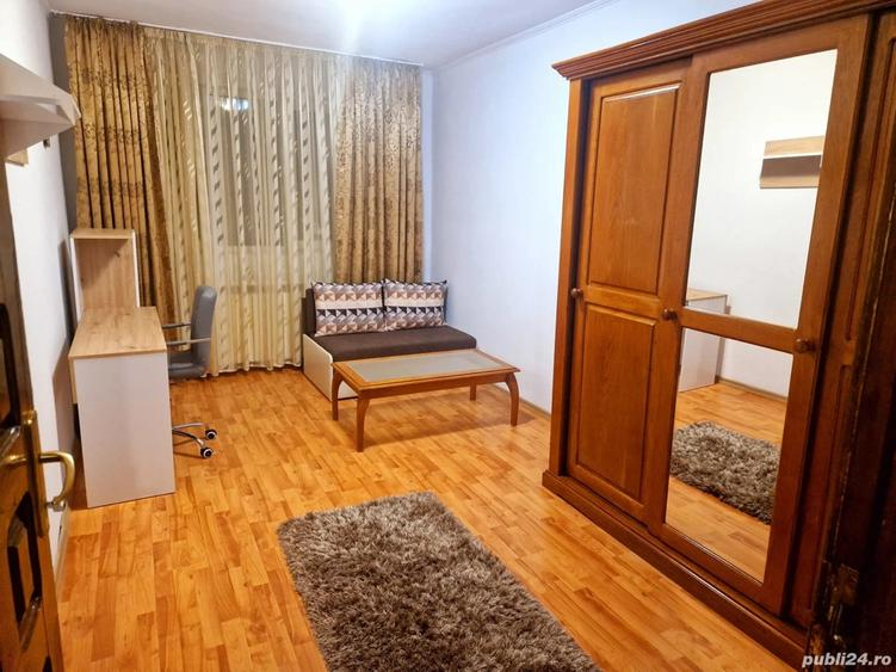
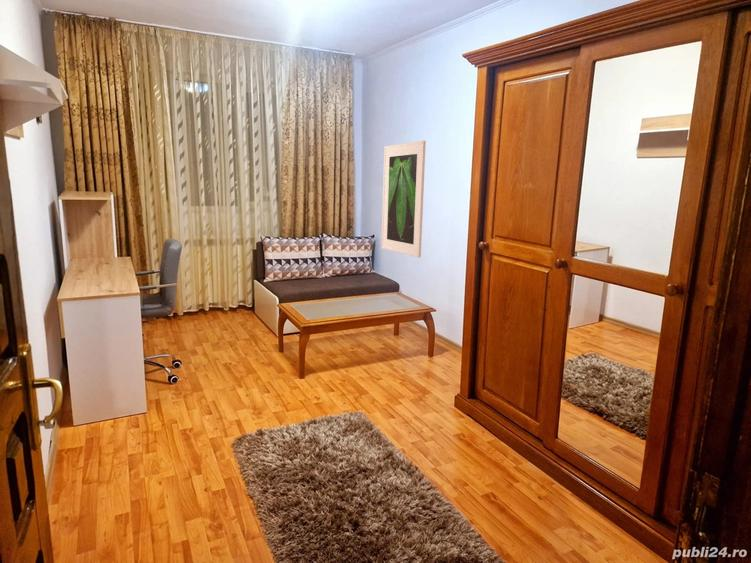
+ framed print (401, 199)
